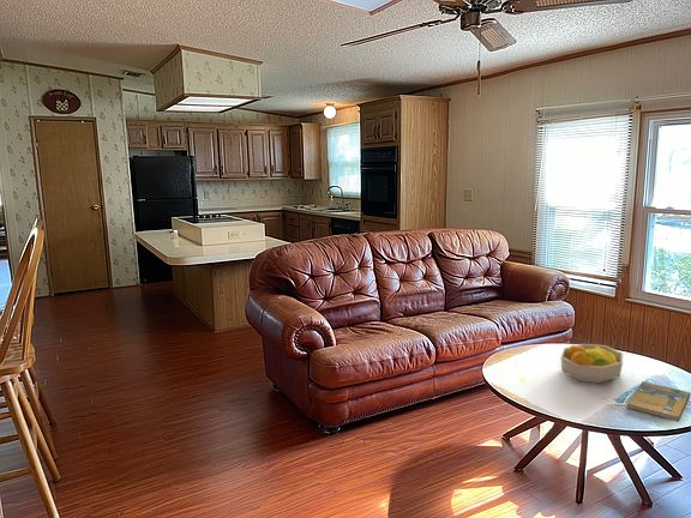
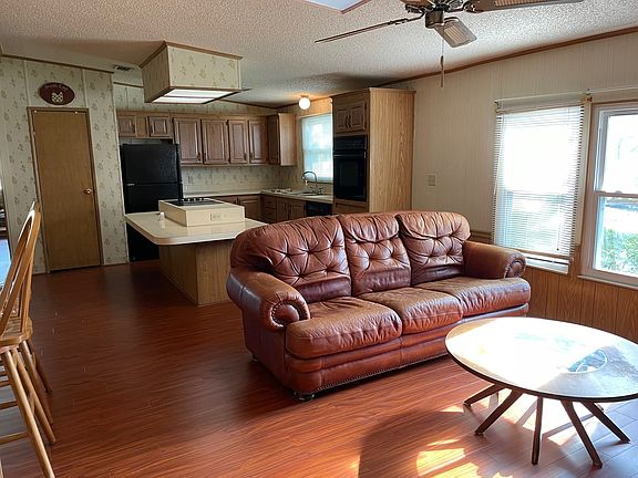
- fruit bowl (591, 360)
- booklet (659, 399)
